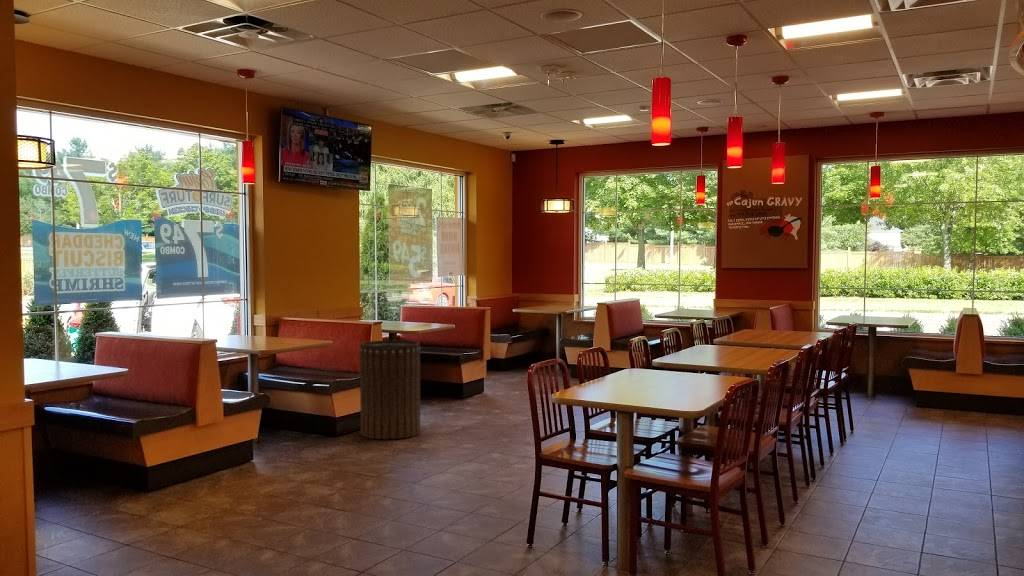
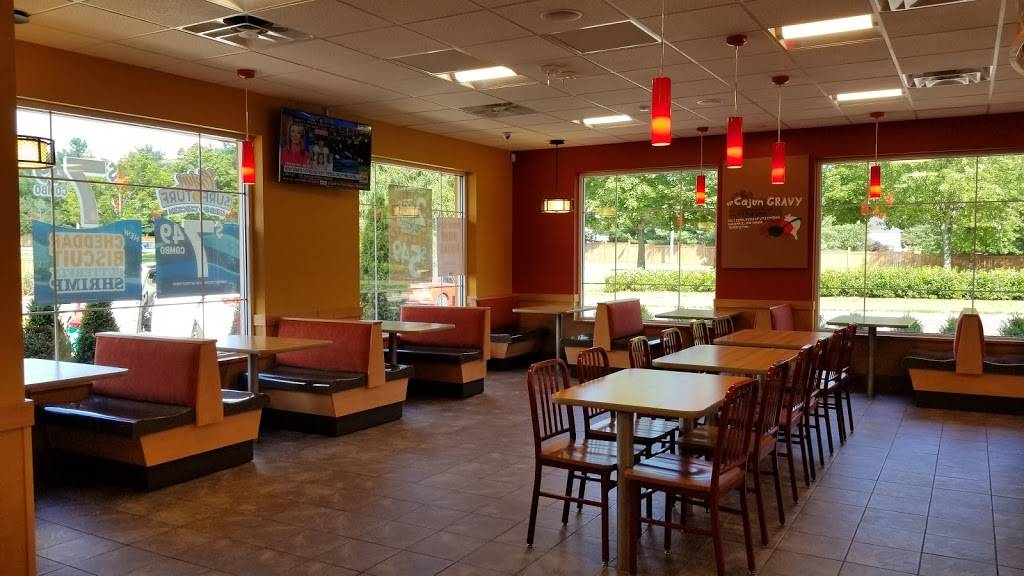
- trash can (390, 387)
